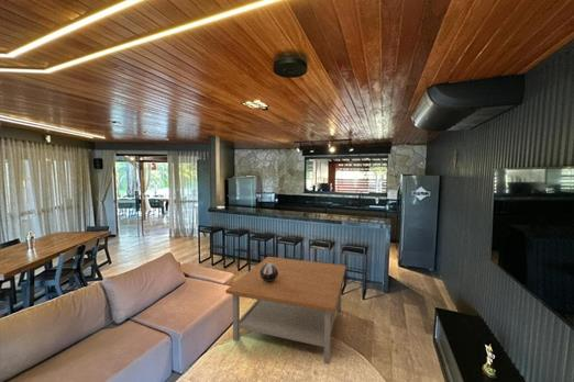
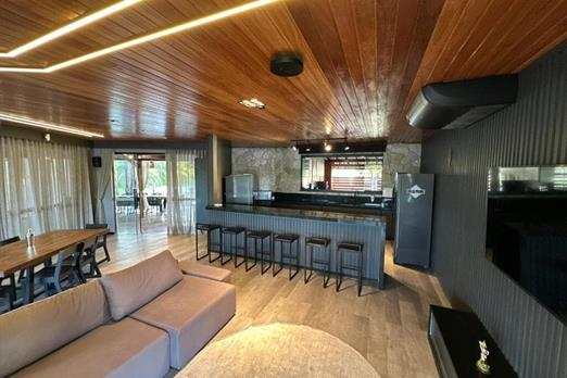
- decorative sphere (268, 271)
- coffee table (292, 300)
